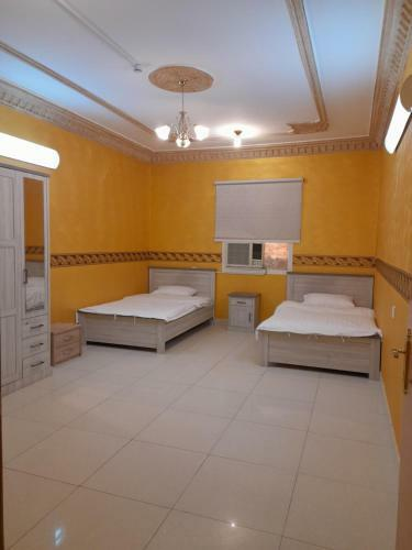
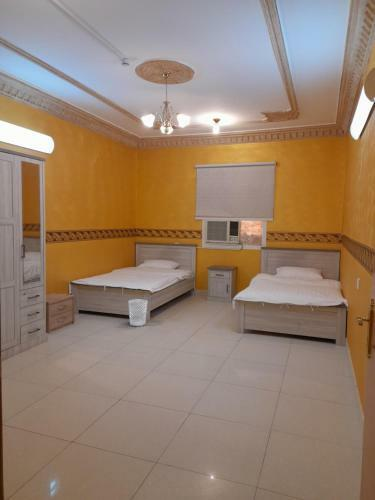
+ wastebasket (137, 312)
